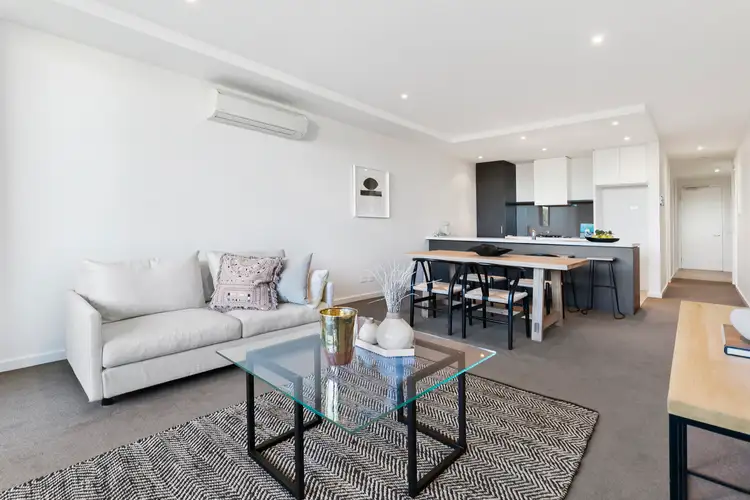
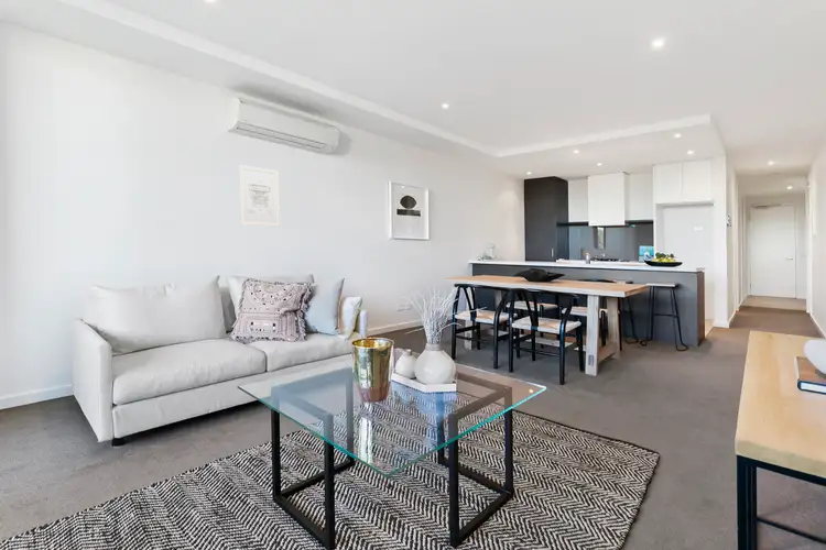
+ wall art (260, 196)
